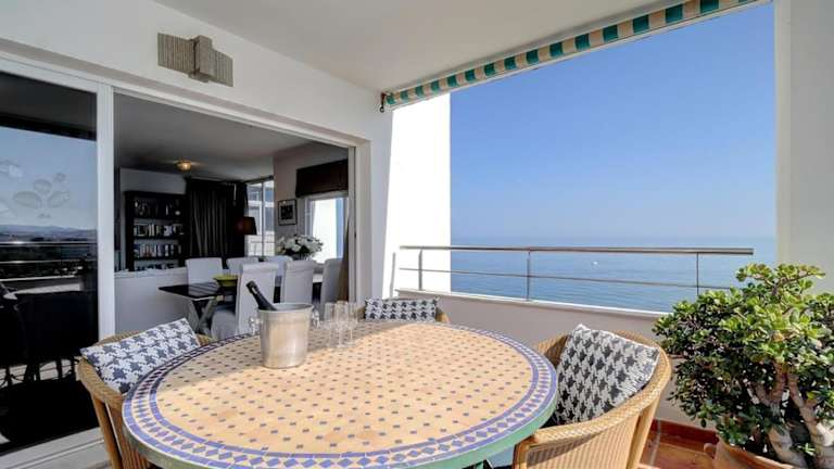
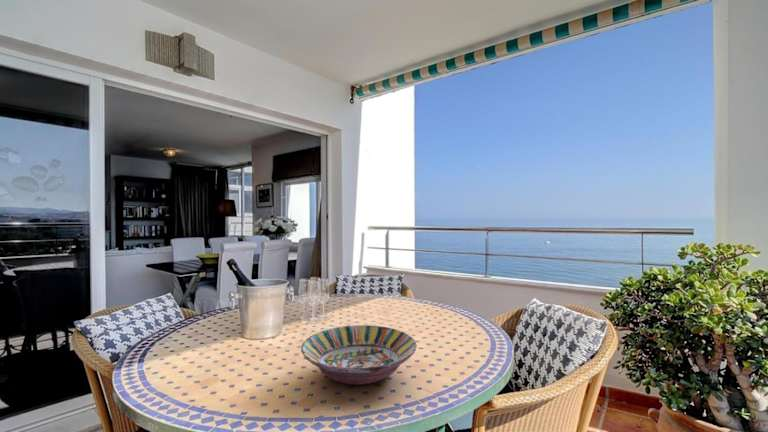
+ serving bowl (359, 357)
